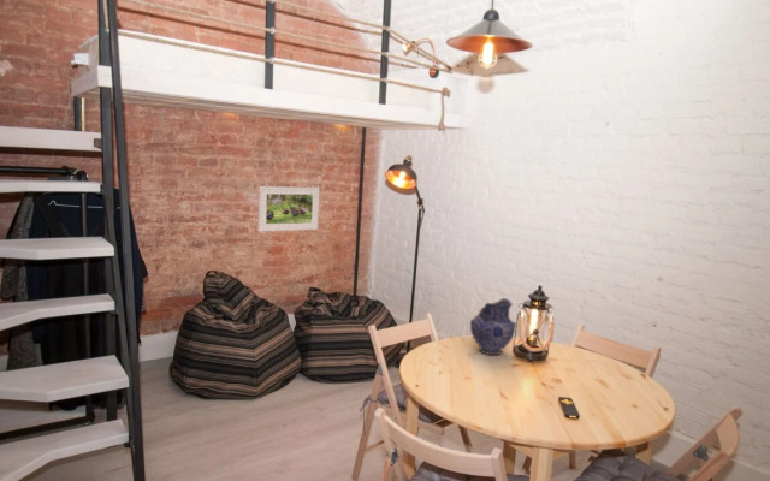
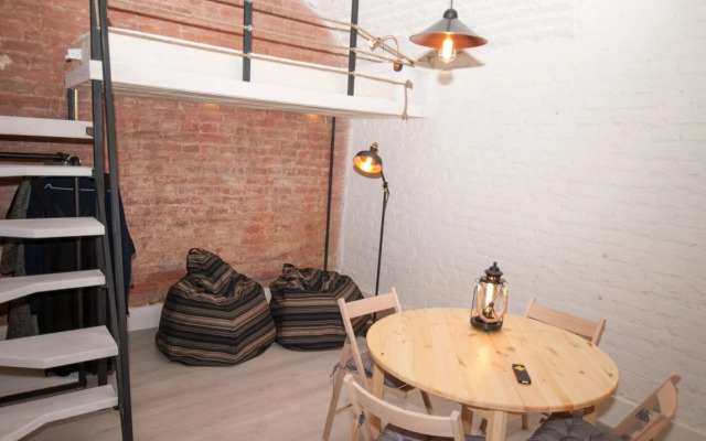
- pottery (492, 326)
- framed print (289, 208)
